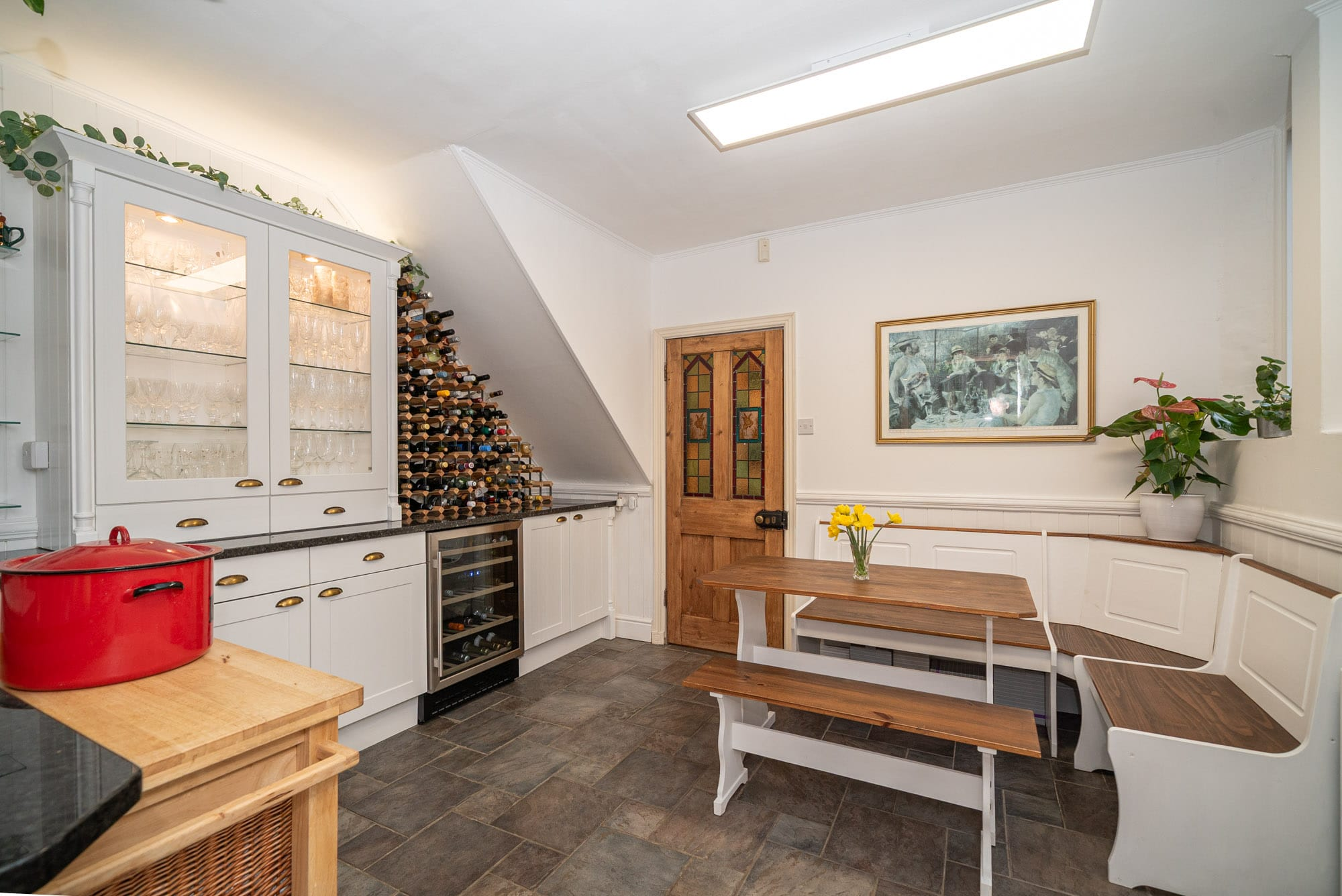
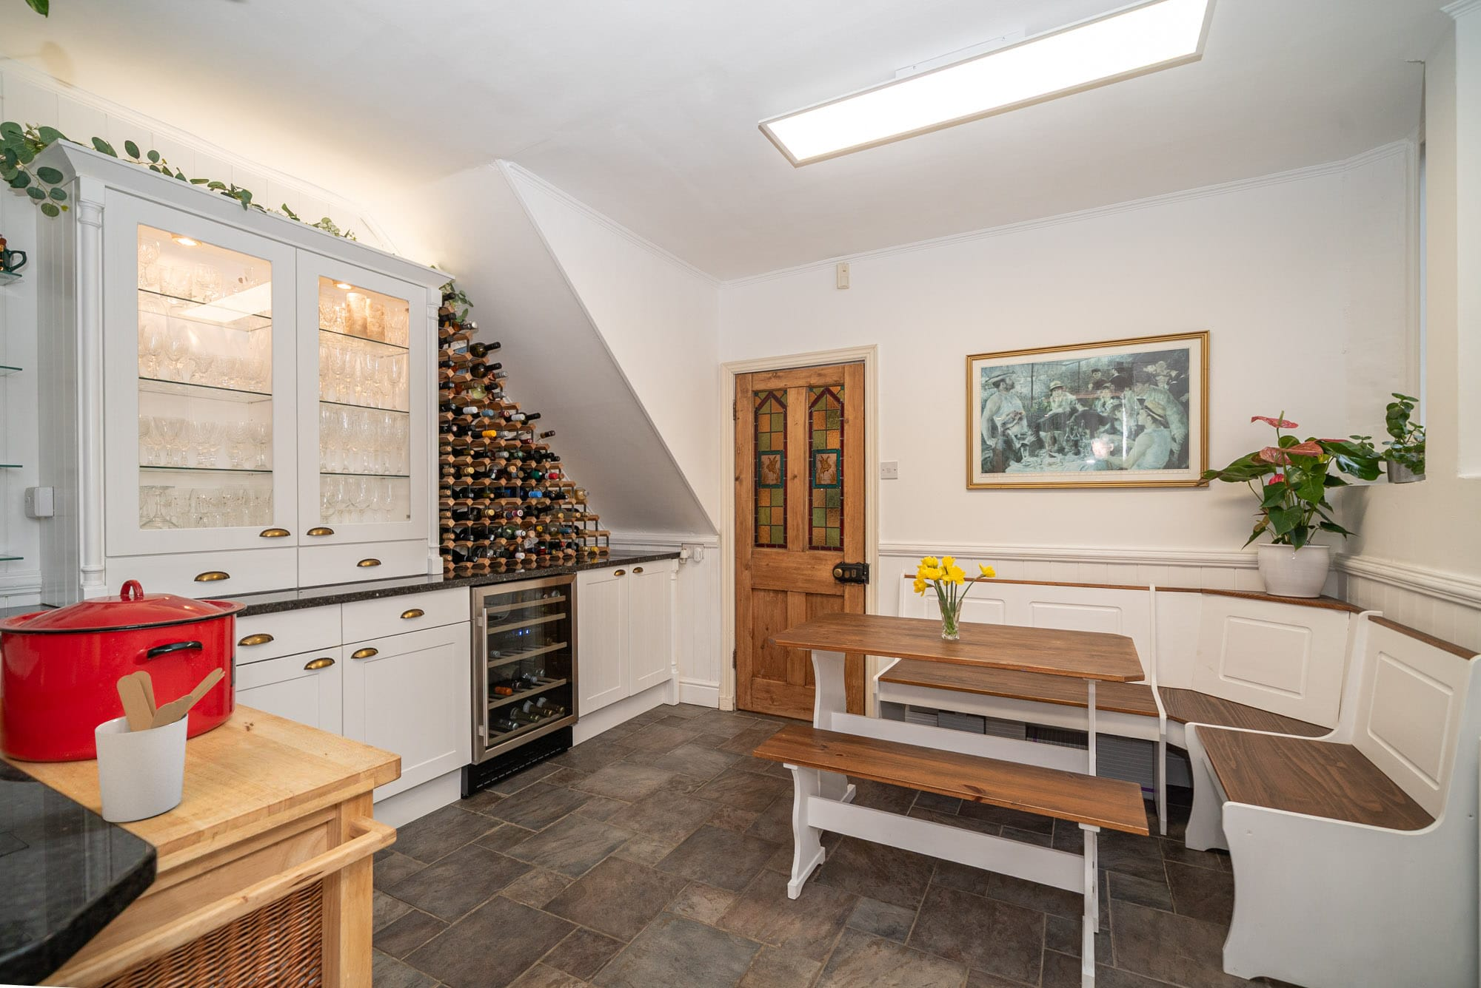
+ utensil holder (167, 738)
